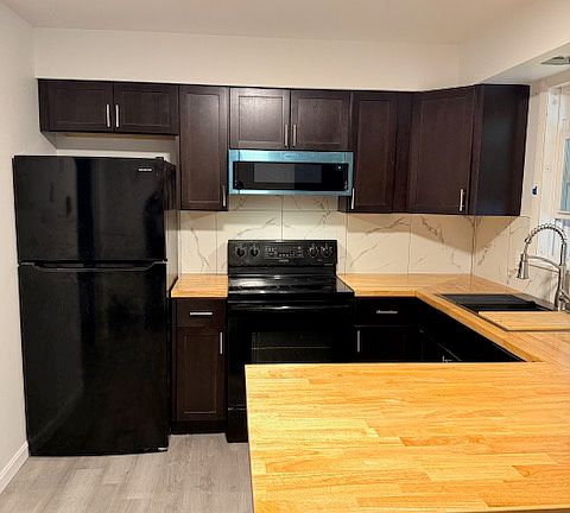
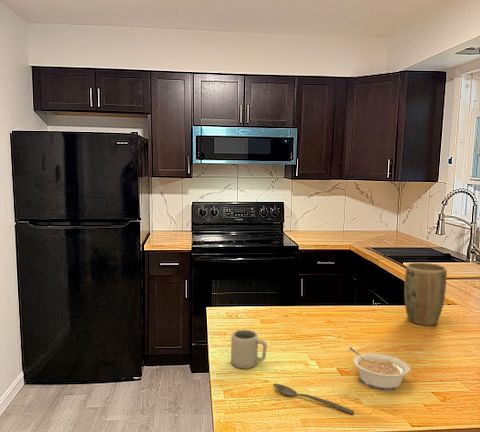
+ legume (378, 370)
+ cup (248, 349)
+ plant pot (424, 293)
+ spoon (311, 397)
